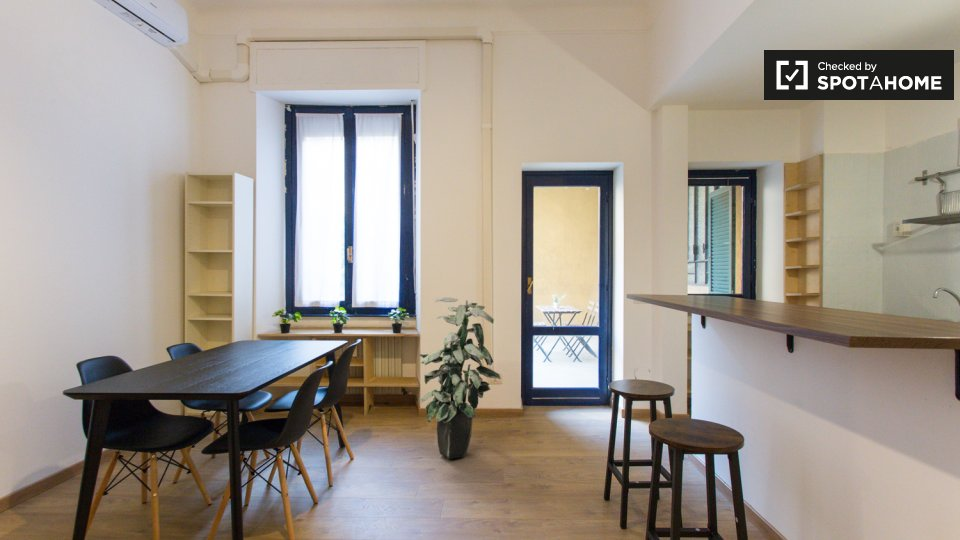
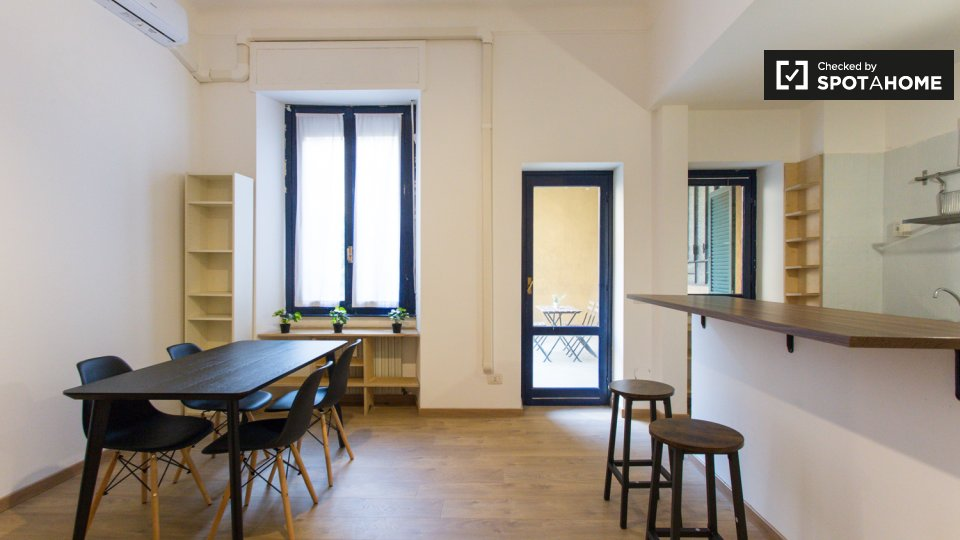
- indoor plant (455, 374)
